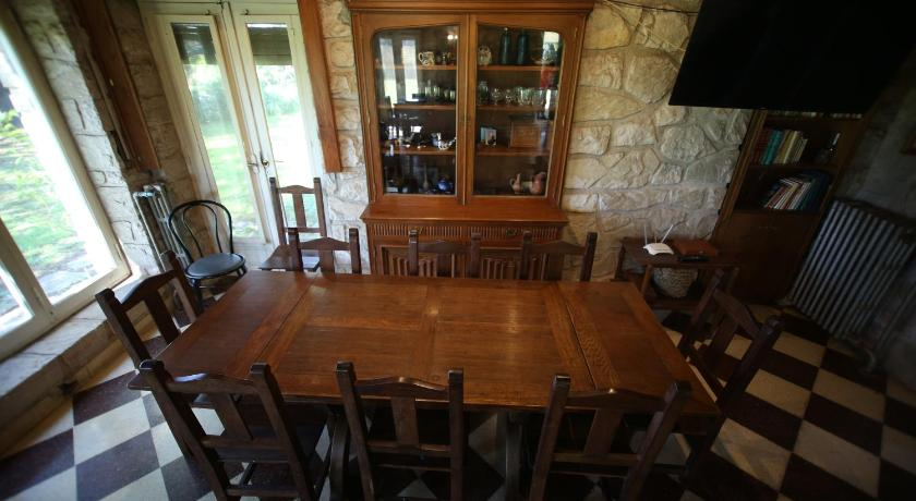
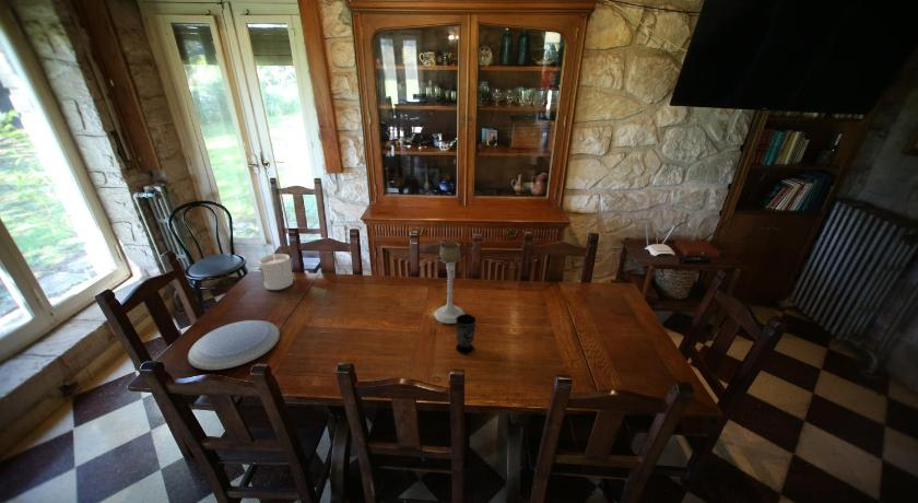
+ cup (464, 334)
+ plate (235, 339)
+ candle holder (449, 281)
+ candle (275, 269)
